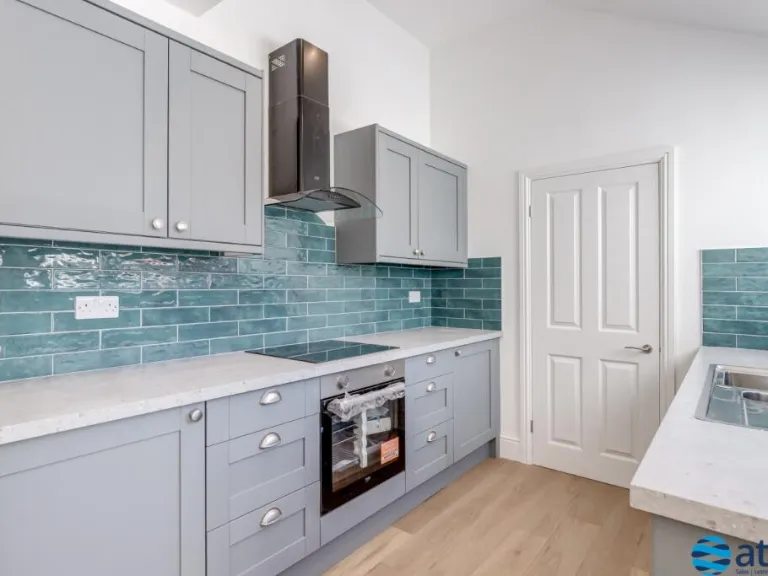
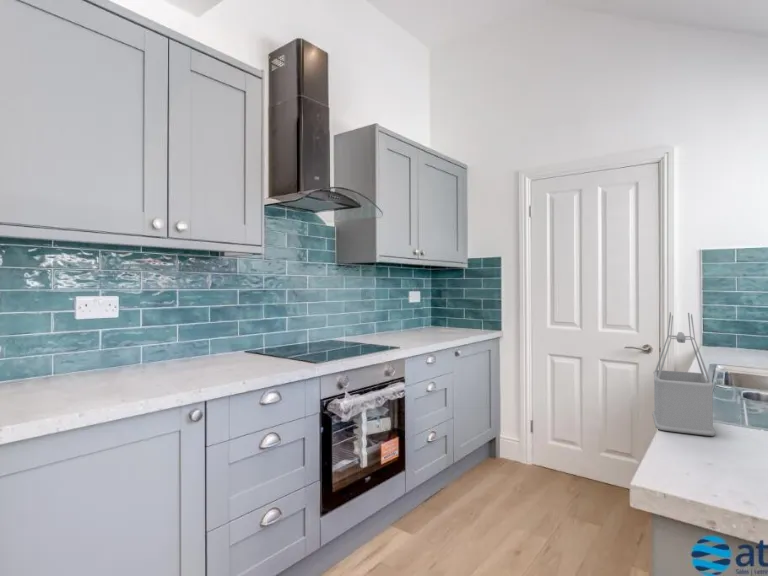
+ utensil holder (681, 372)
